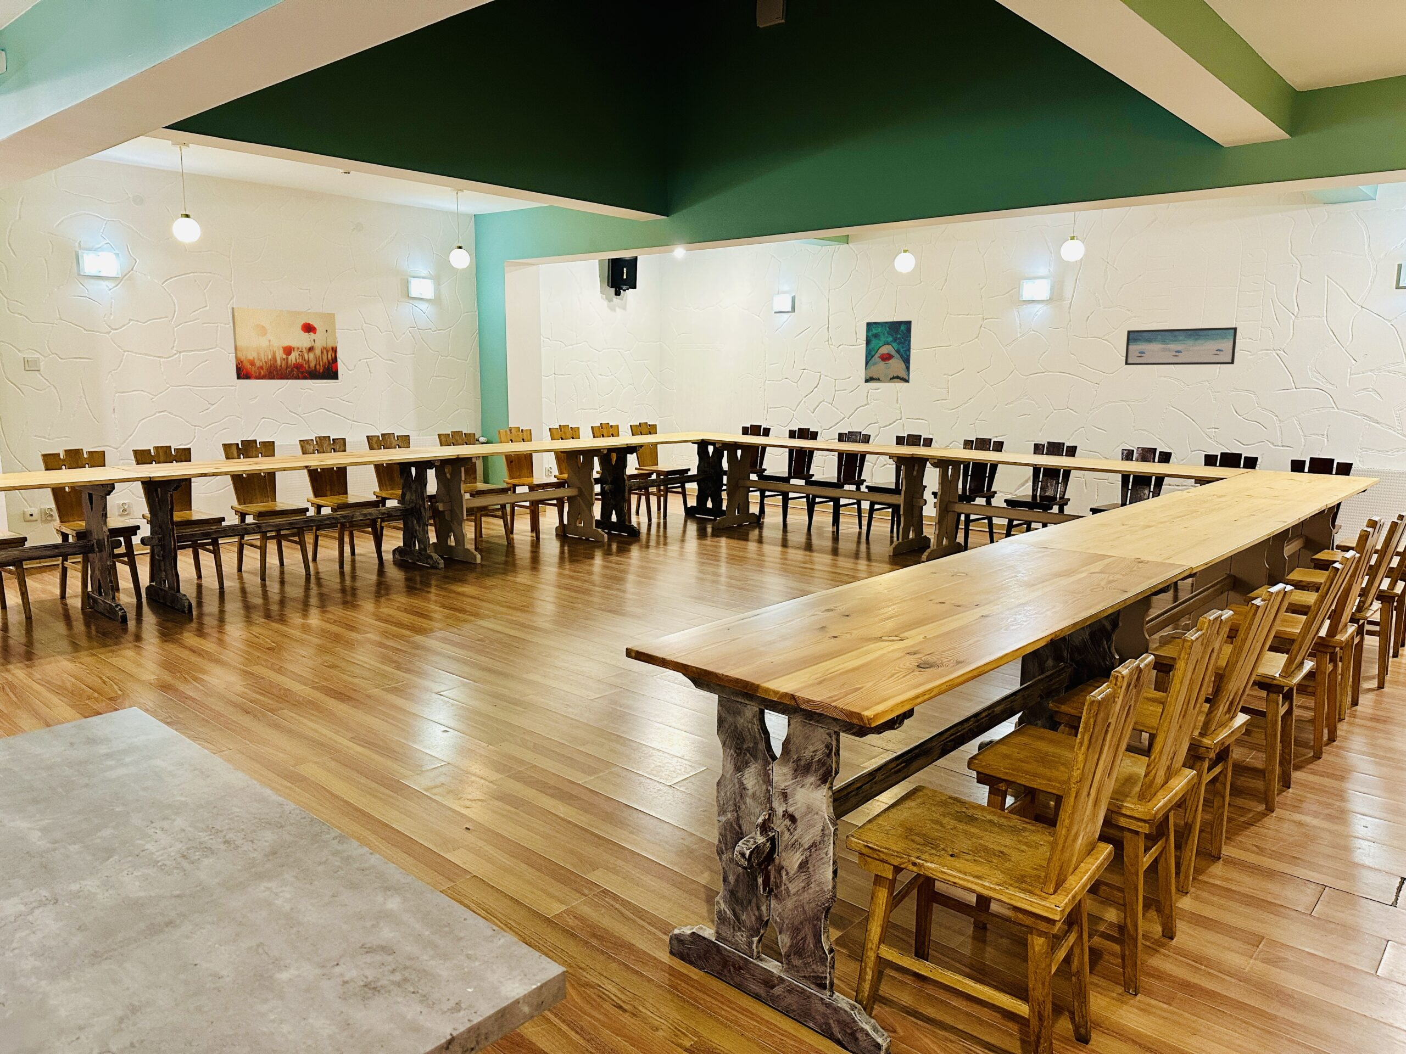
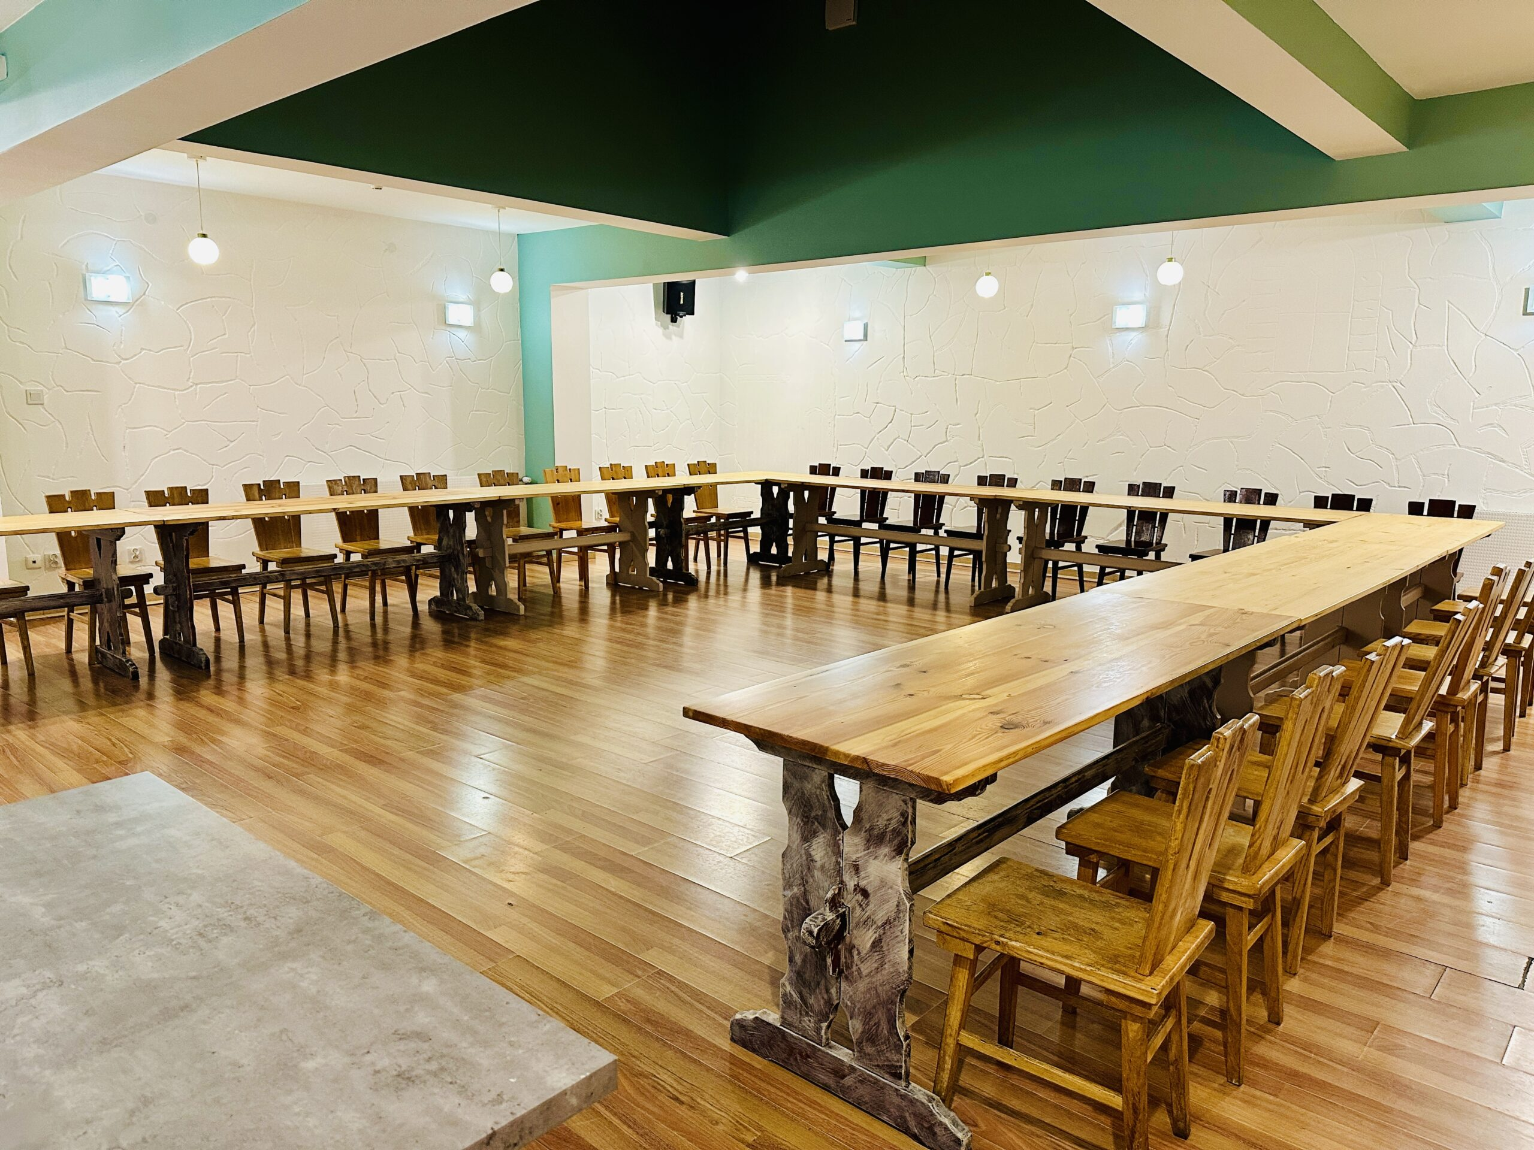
- wall art (888, 352)
- wall art (287, 345)
- wall art (1179, 347)
